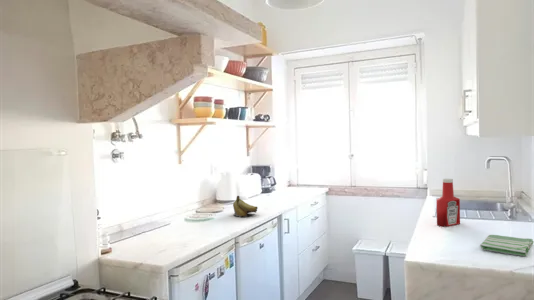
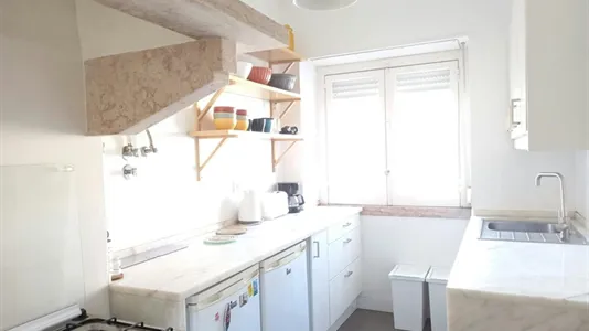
- soap bottle (448, 201)
- fruit (246, 205)
- dish towel (506, 243)
